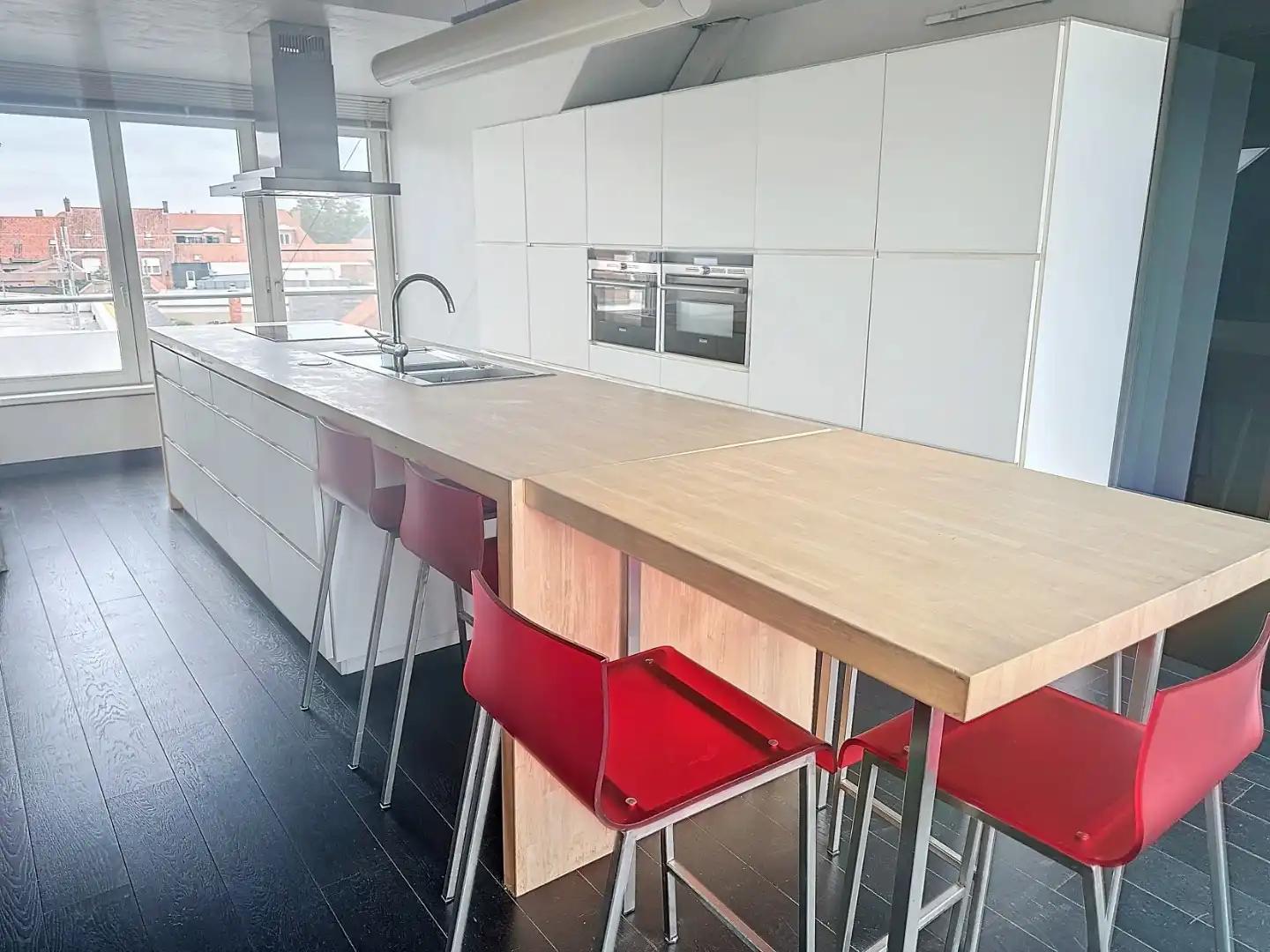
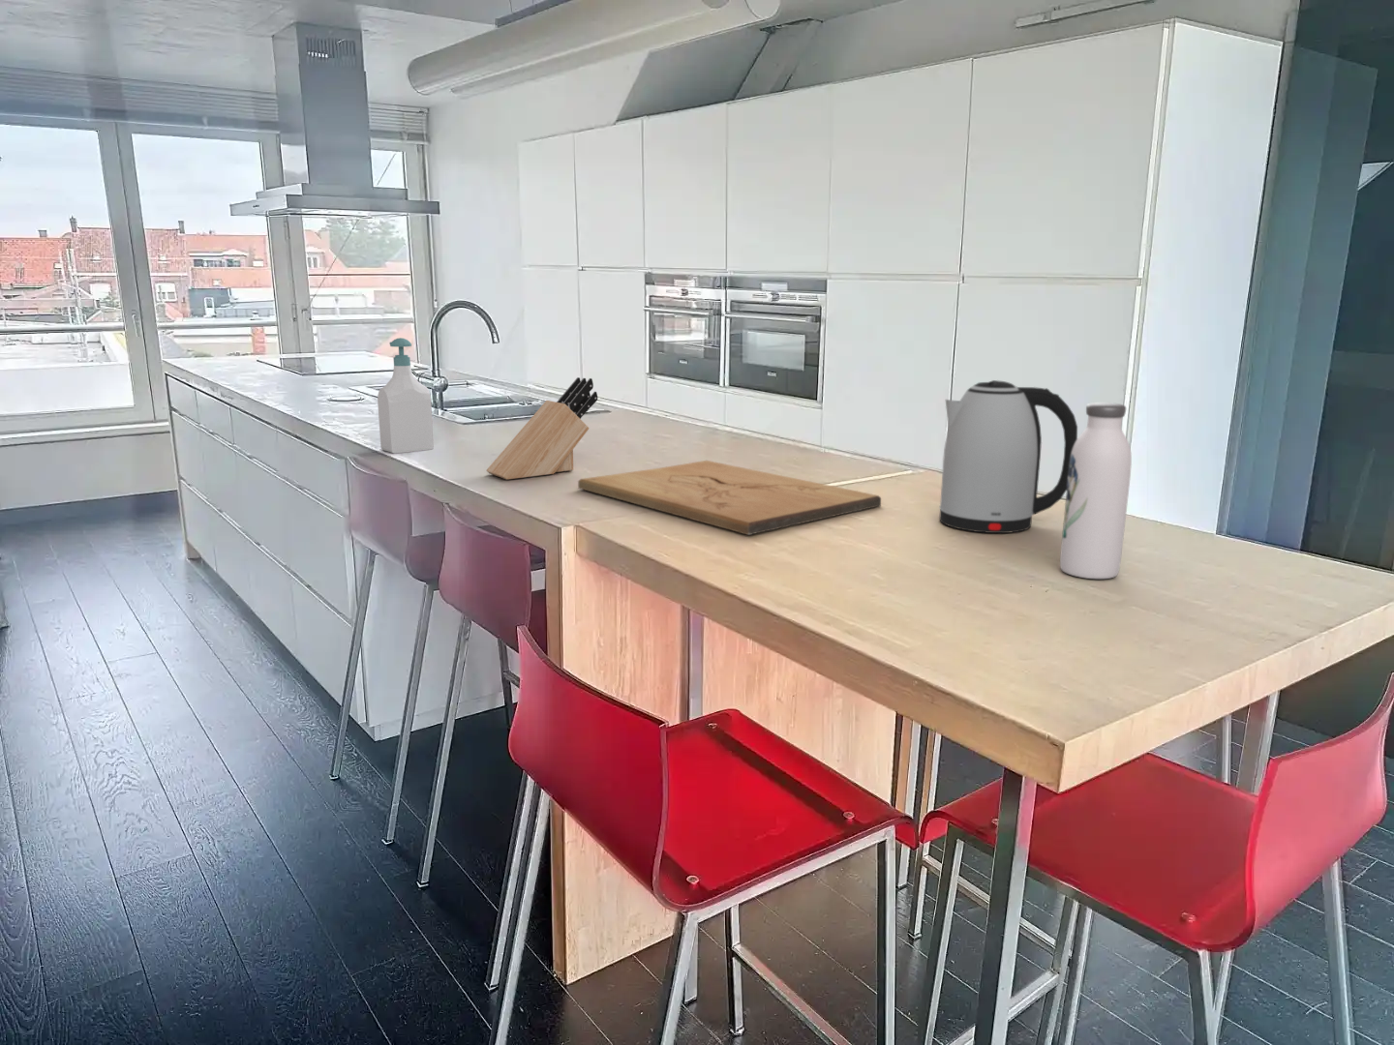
+ kettle (1008, 453)
+ cutting board (724, 492)
+ water bottle (1097, 488)
+ knife block (546, 426)
+ soap bottle (402, 394)
